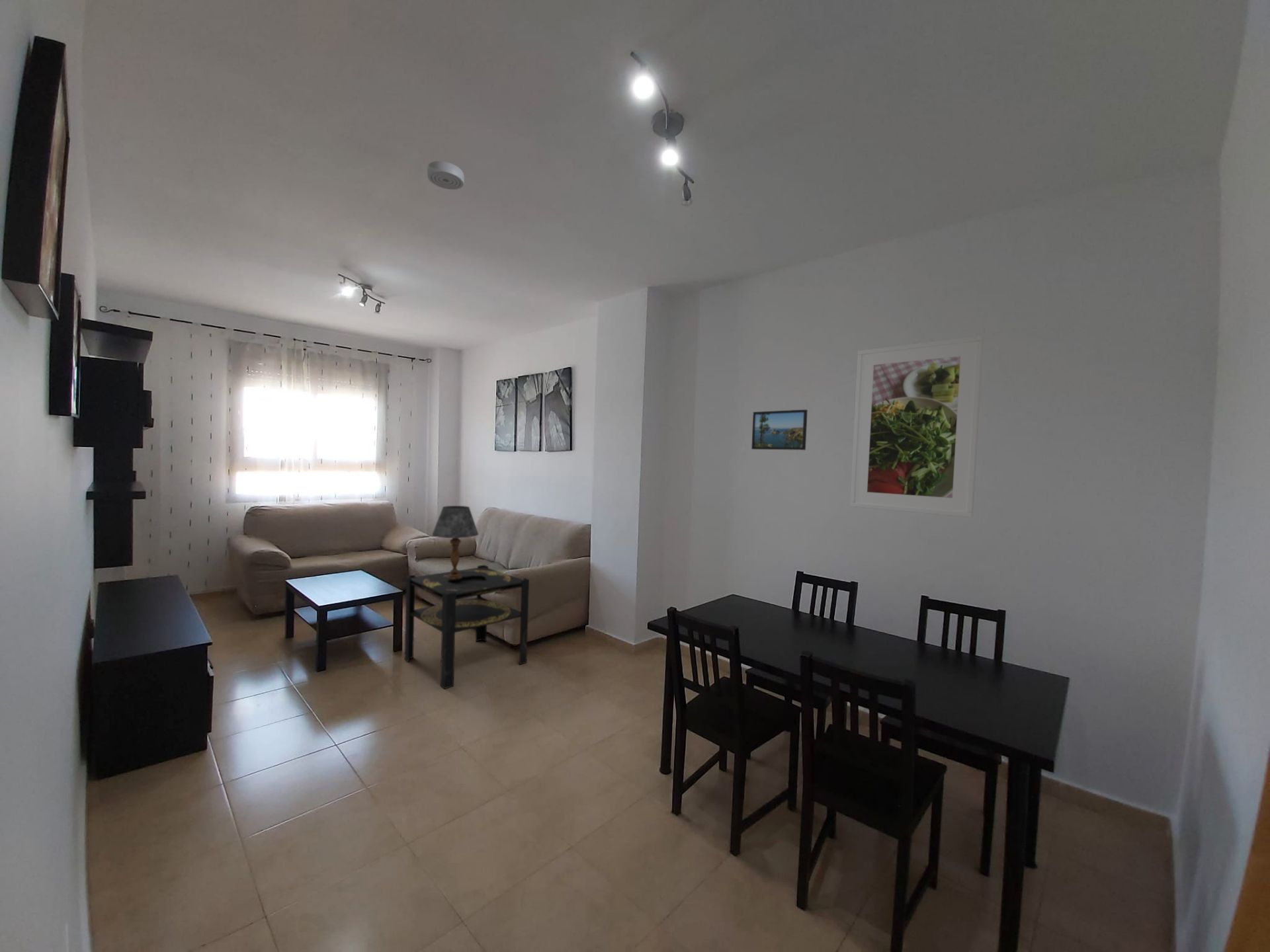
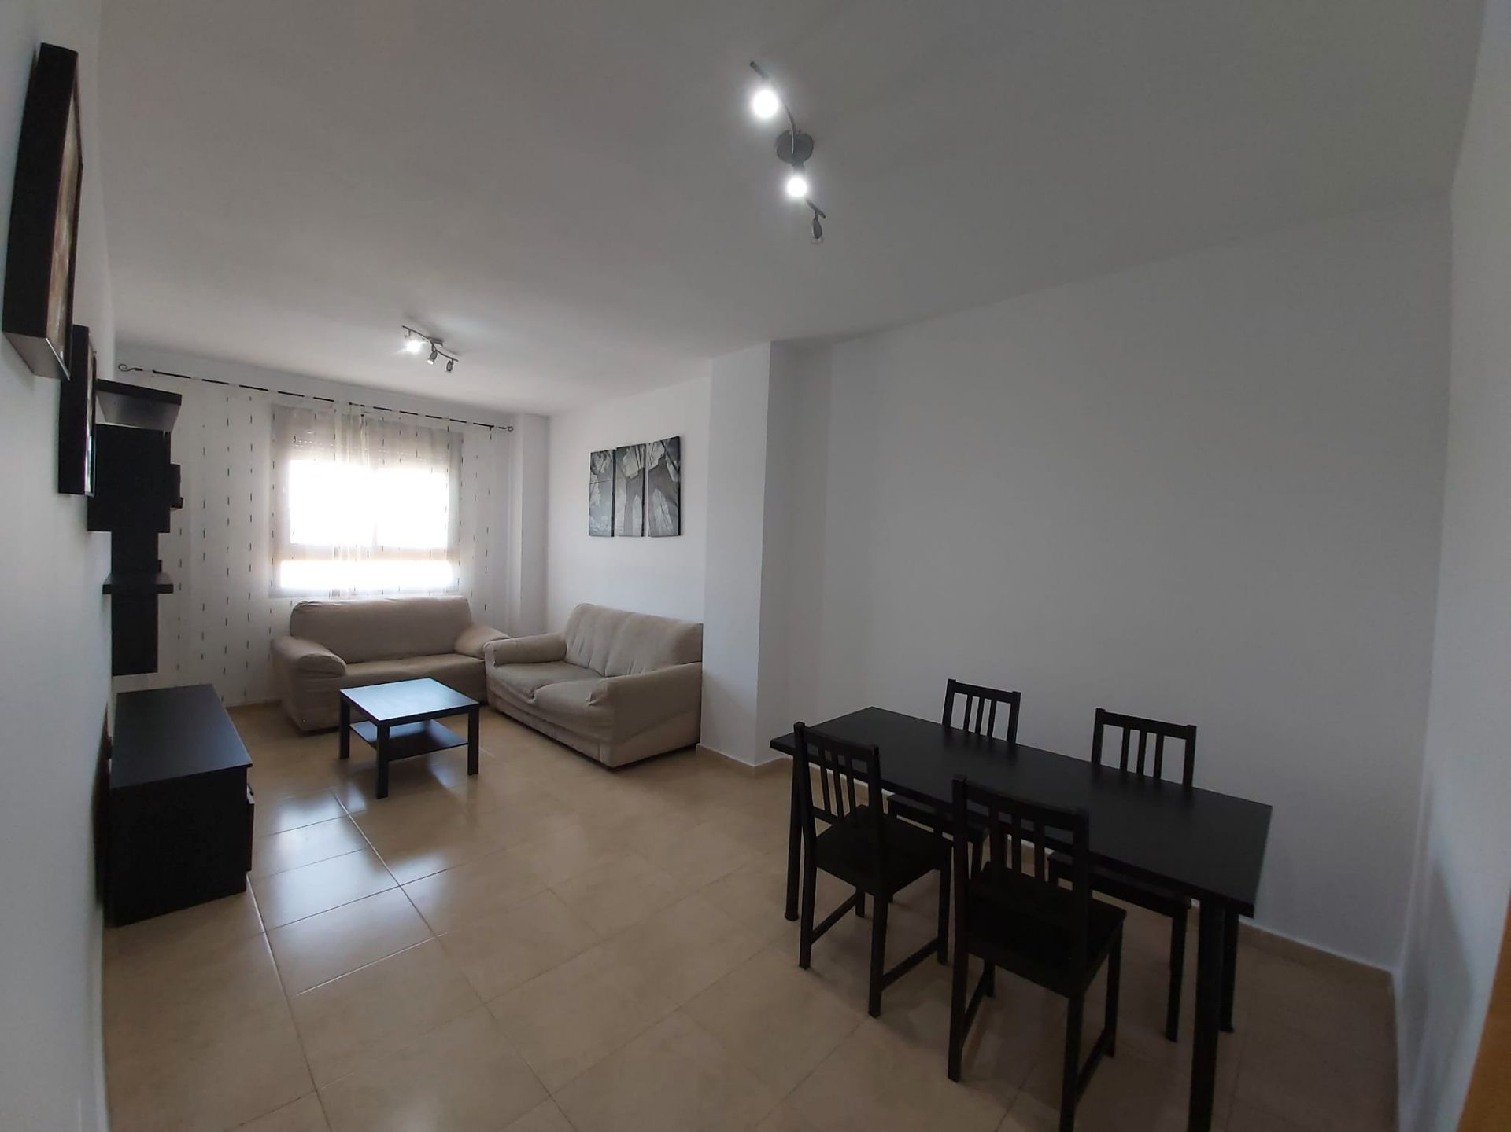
- side table (466, 619)
- smoke detector (446, 175)
- table lamp (455, 540)
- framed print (911, 428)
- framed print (778, 430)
